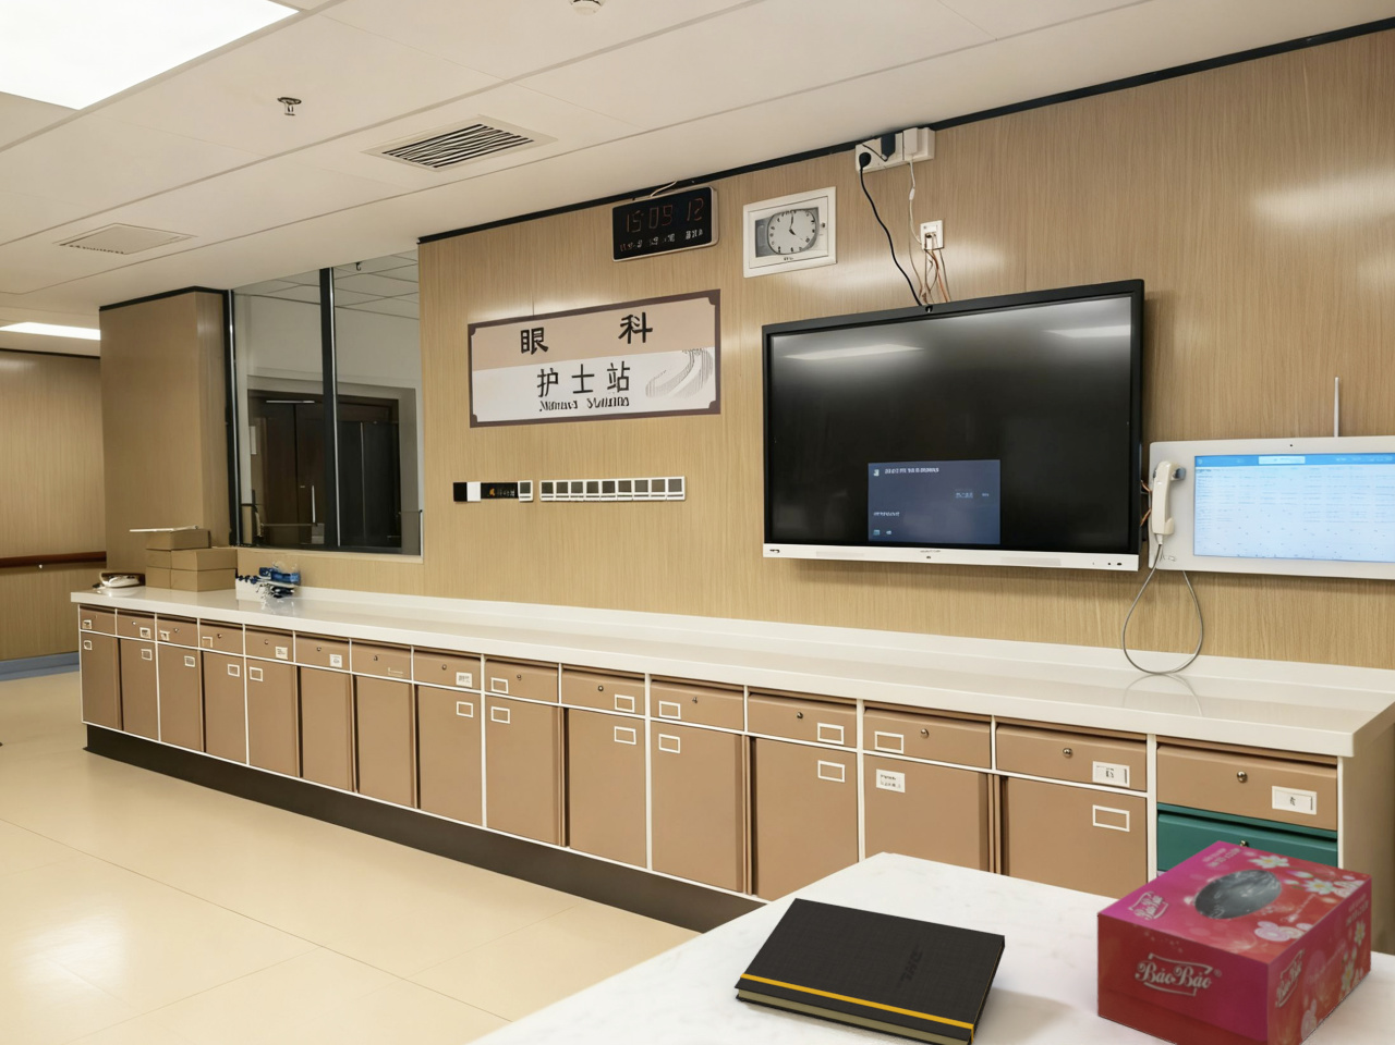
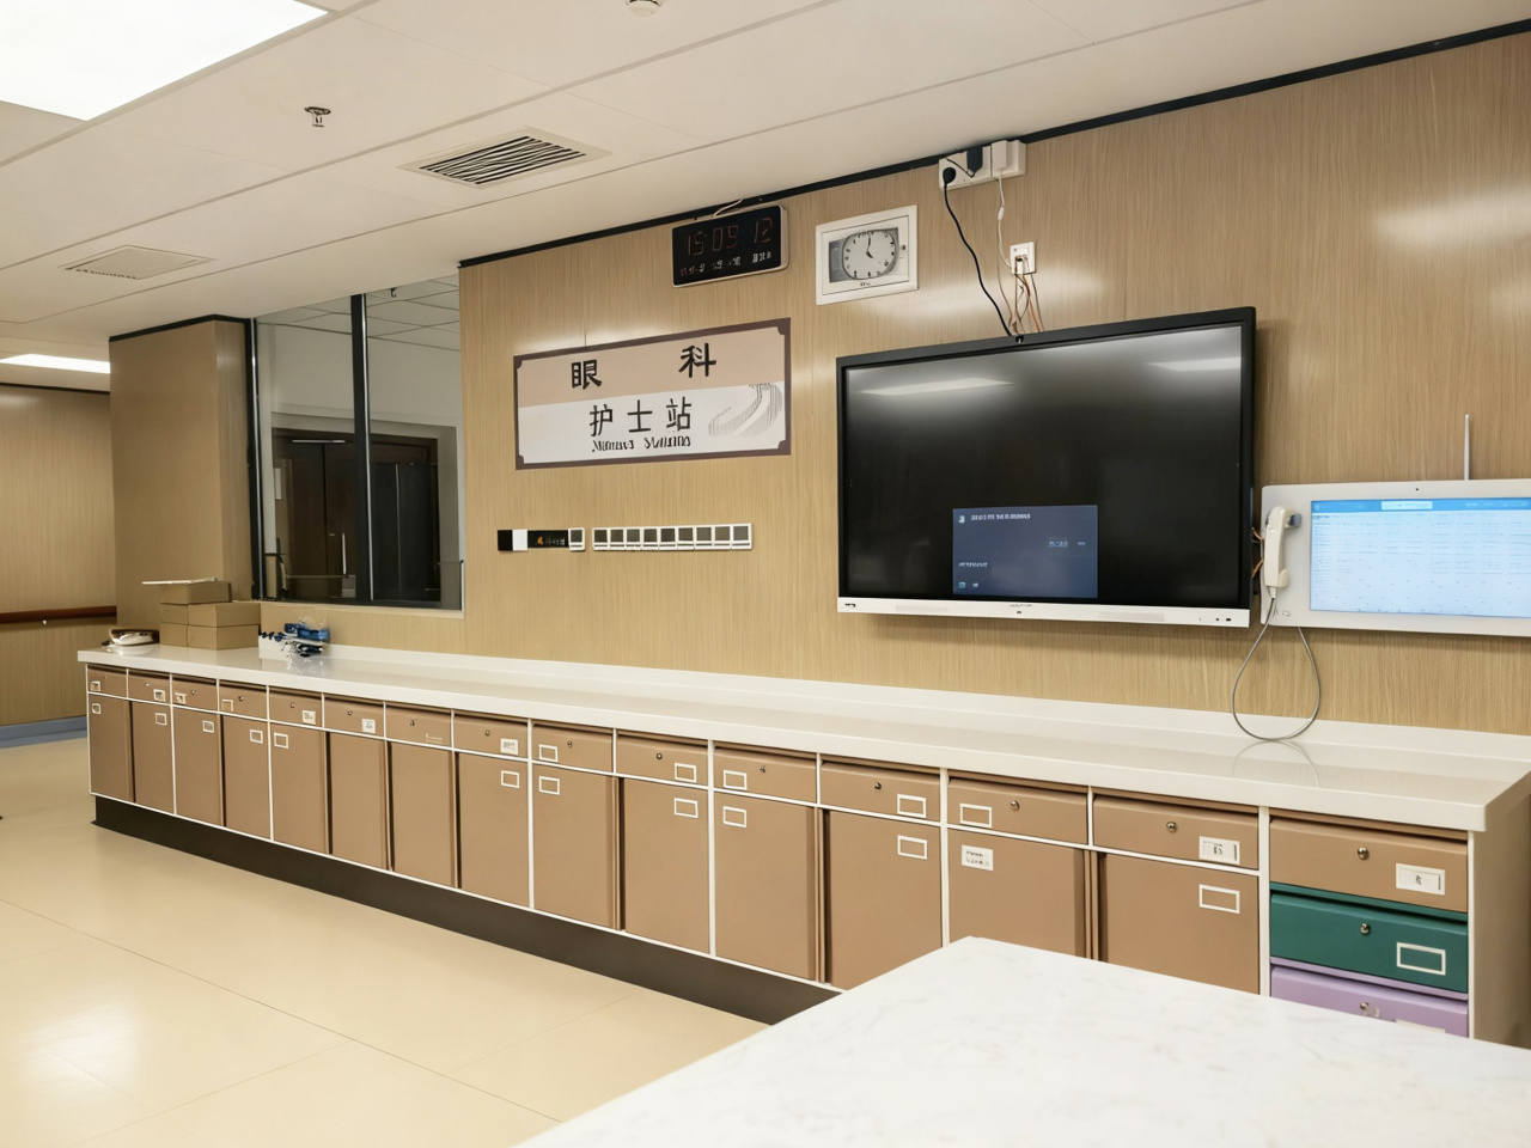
- tissue box (1239, 942)
- notepad (872, 966)
